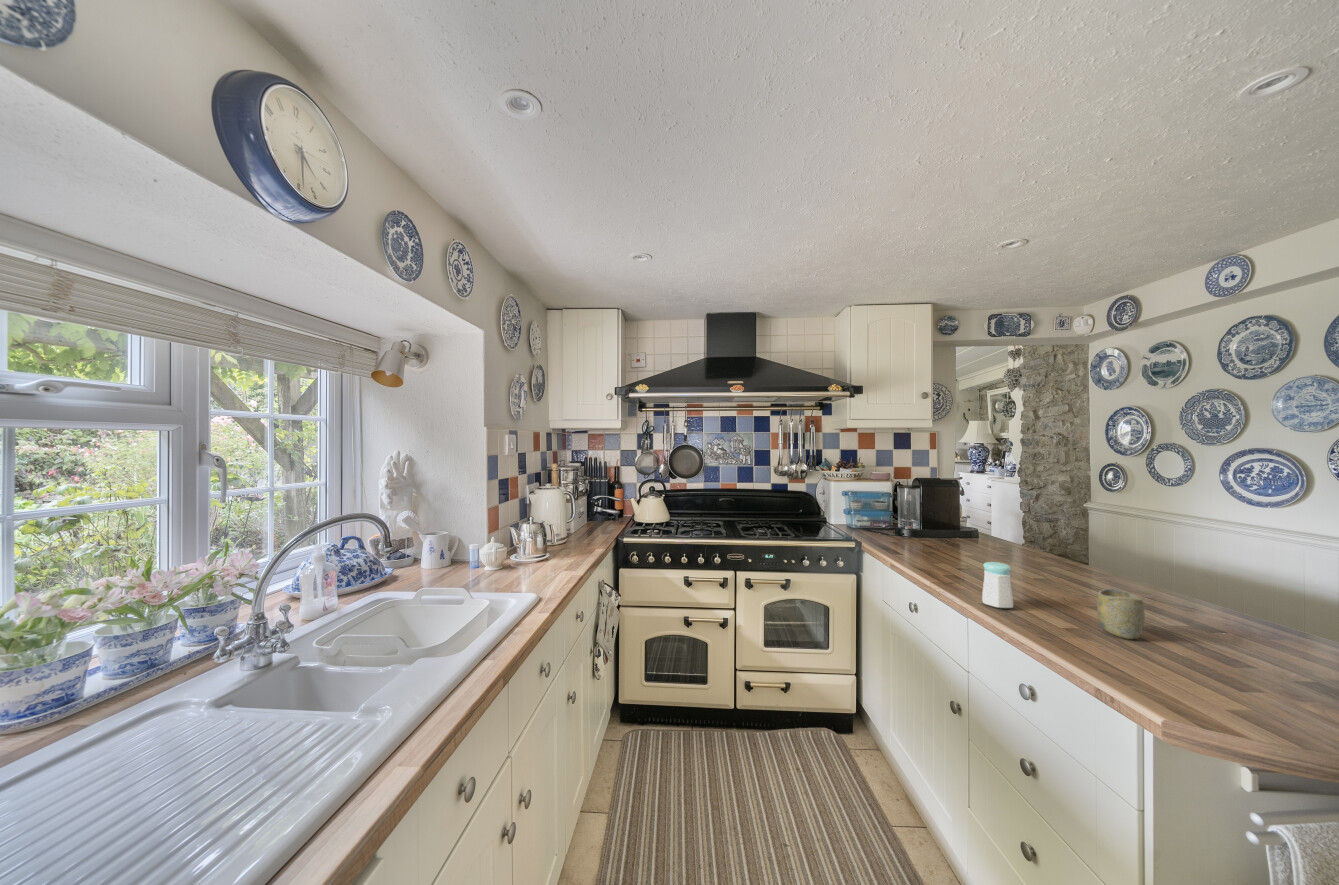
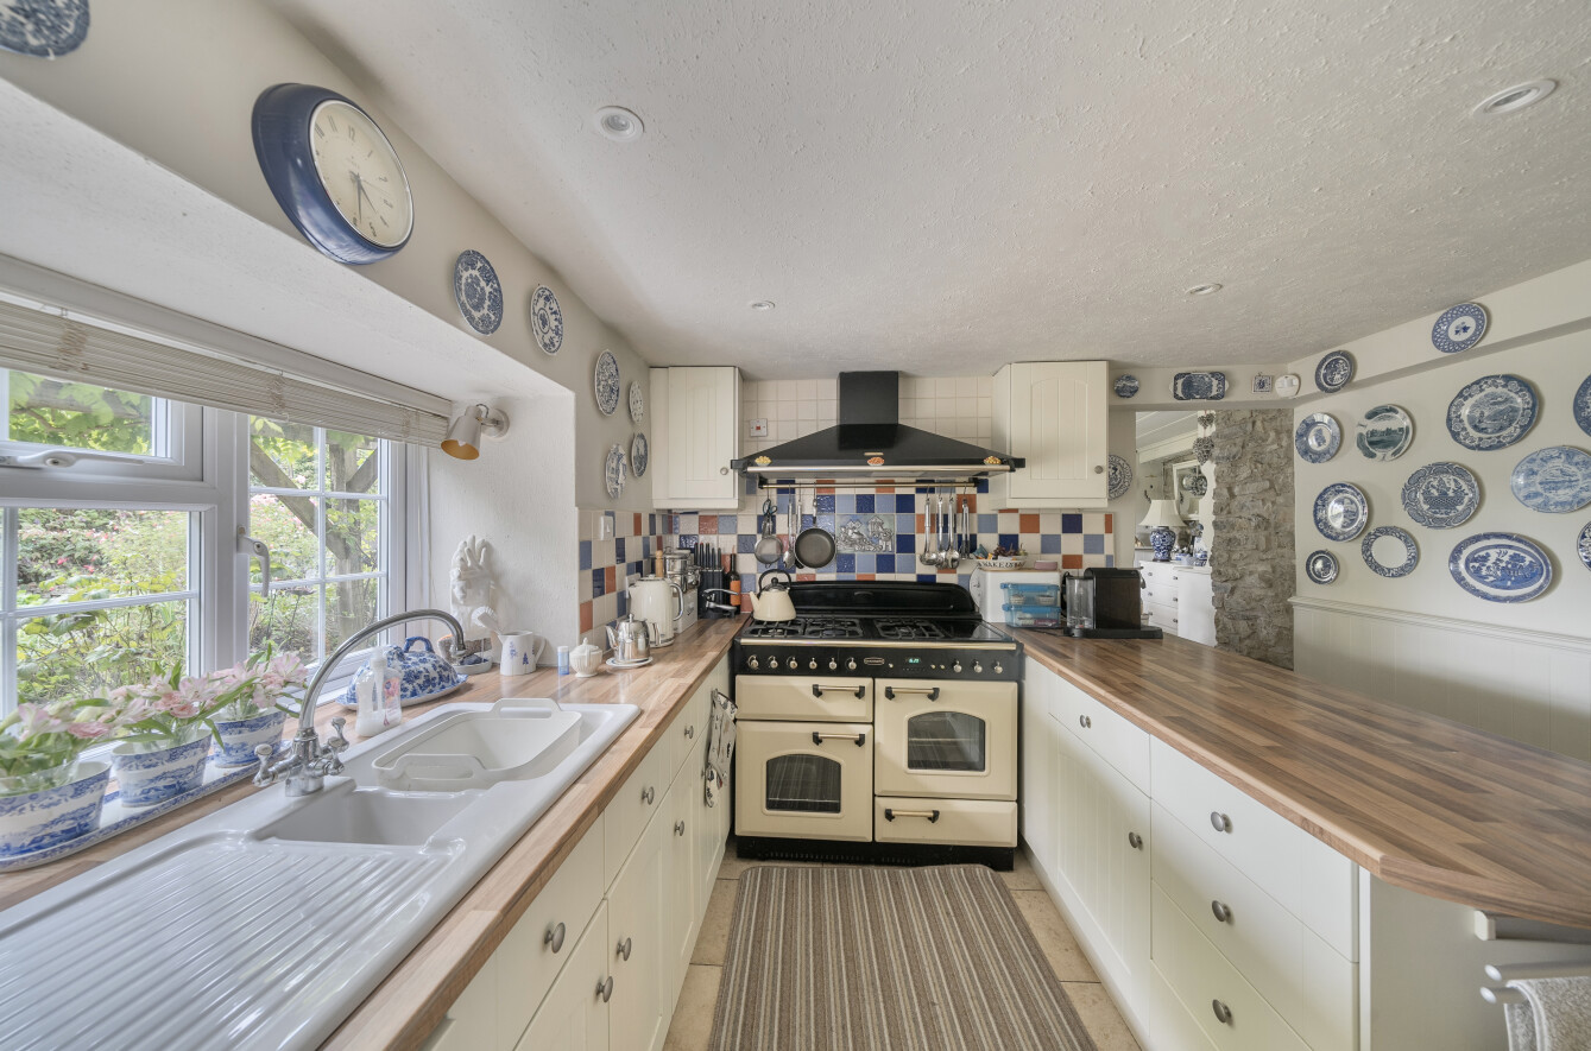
- cup (1120, 613)
- salt shaker (997, 584)
